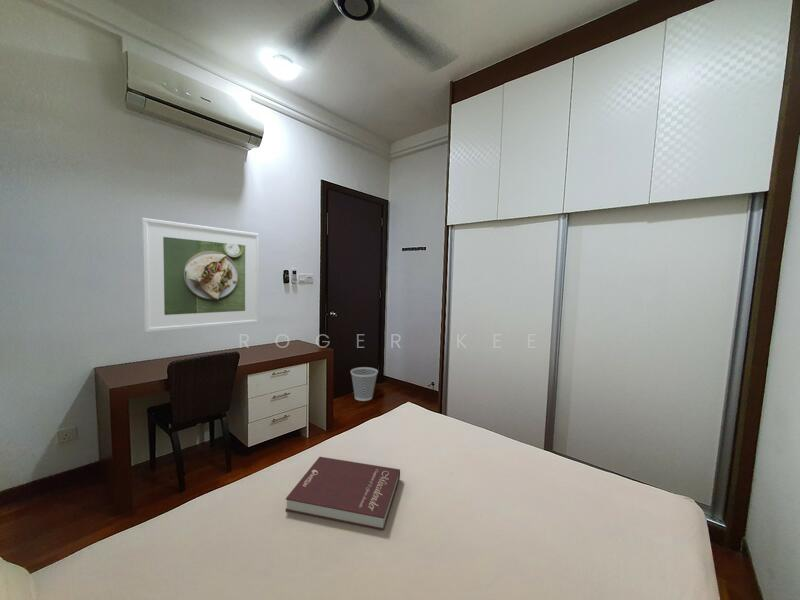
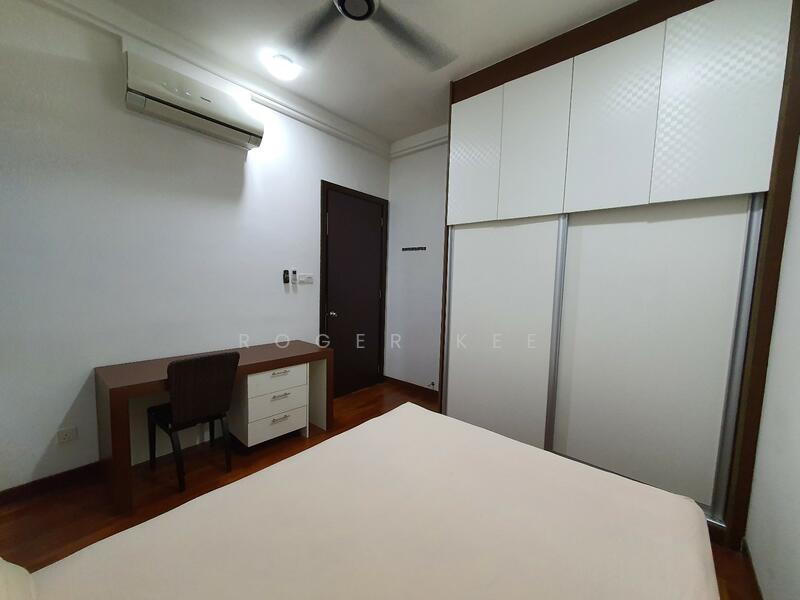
- book (347, 487)
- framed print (207, 277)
- wastebasket (363, 384)
